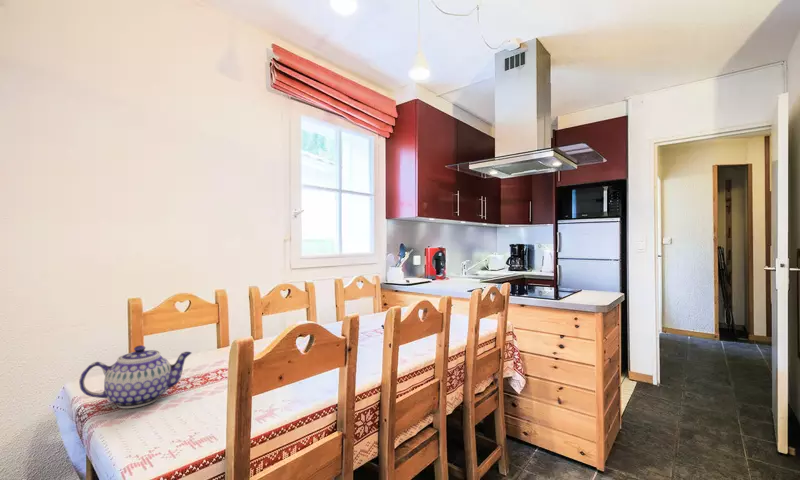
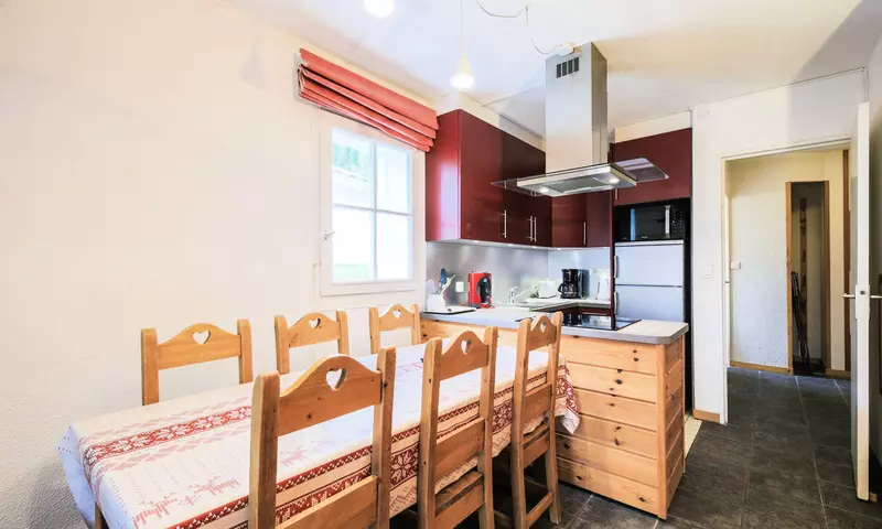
- teapot (139, 373)
